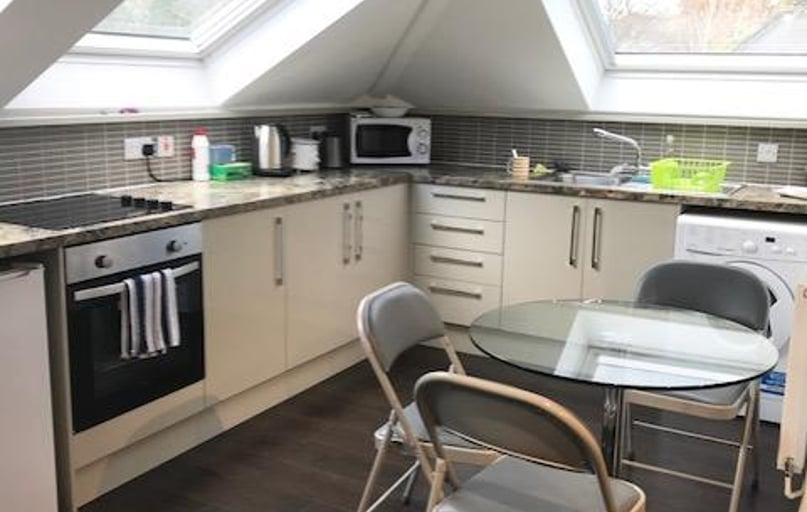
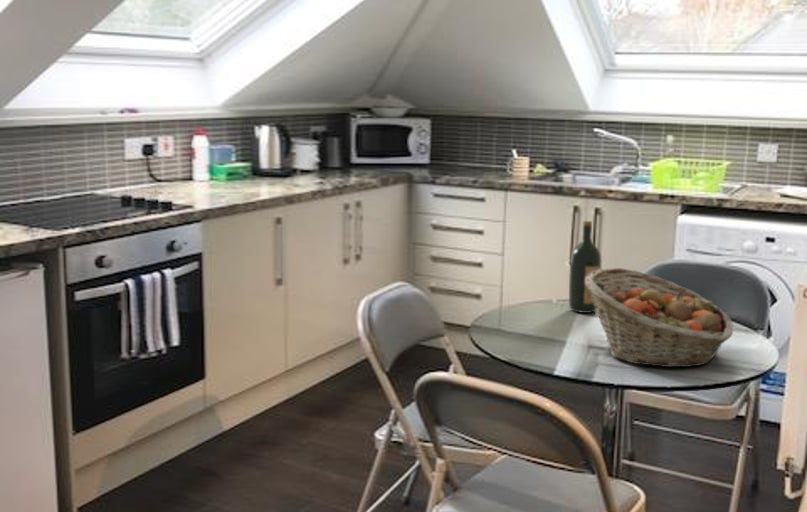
+ wine bottle (585, 266)
+ fruit basket (657, 314)
